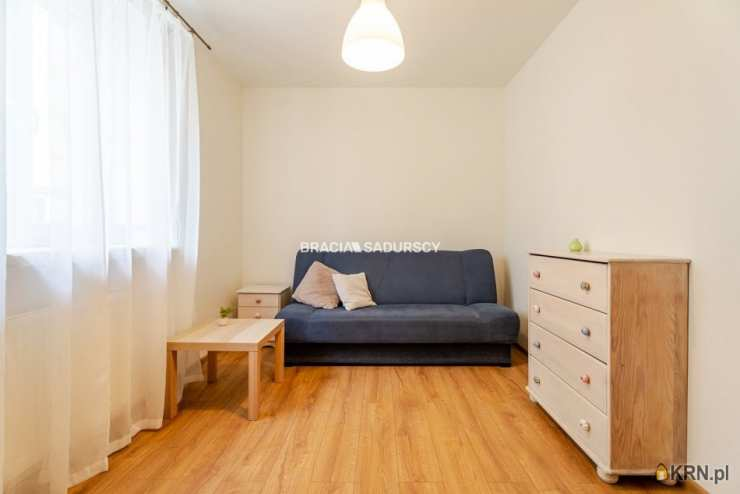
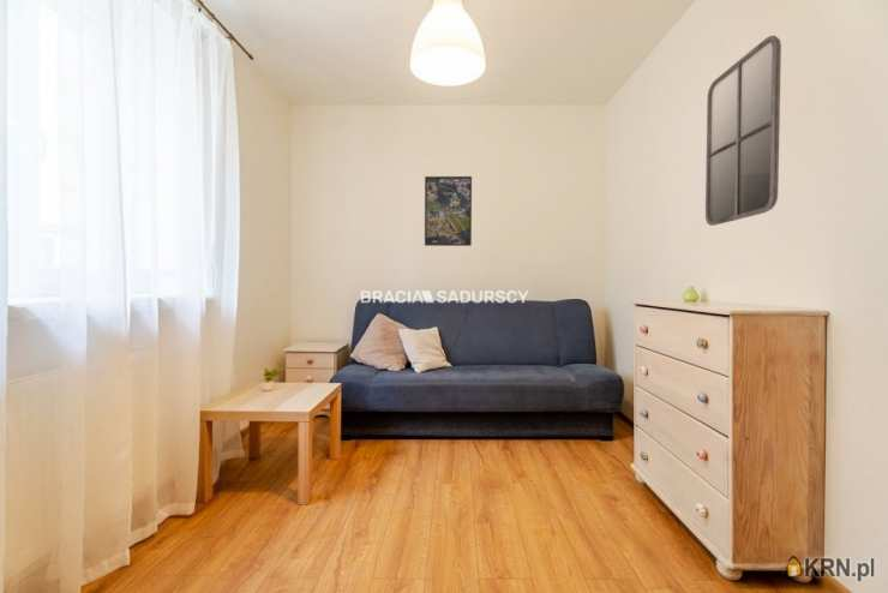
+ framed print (448, 210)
+ home mirror (738, 140)
